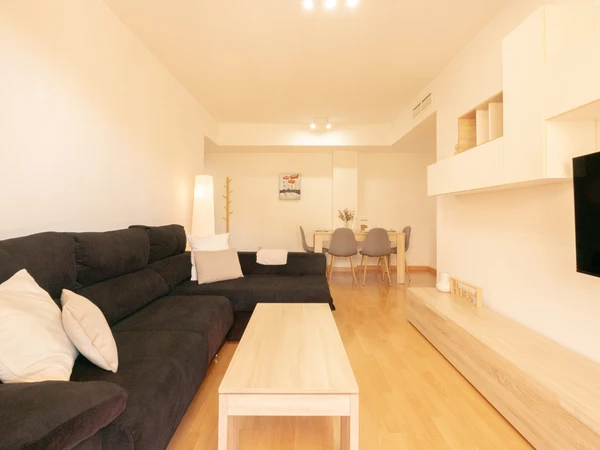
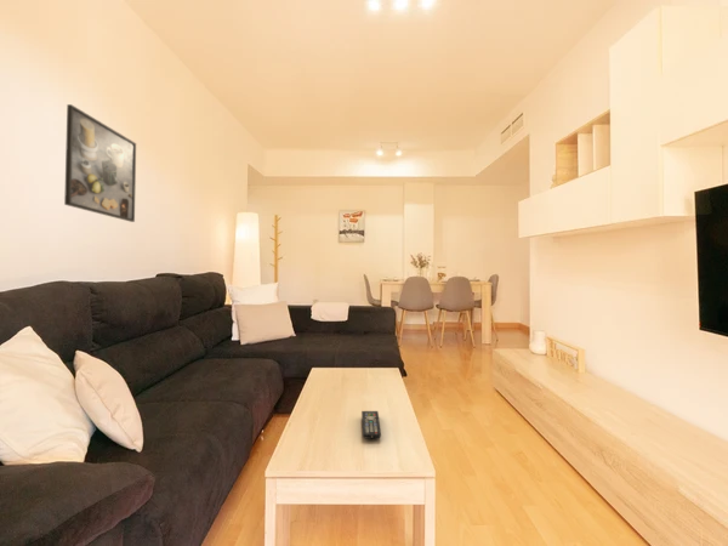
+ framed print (104, 170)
+ remote control (370, 422)
